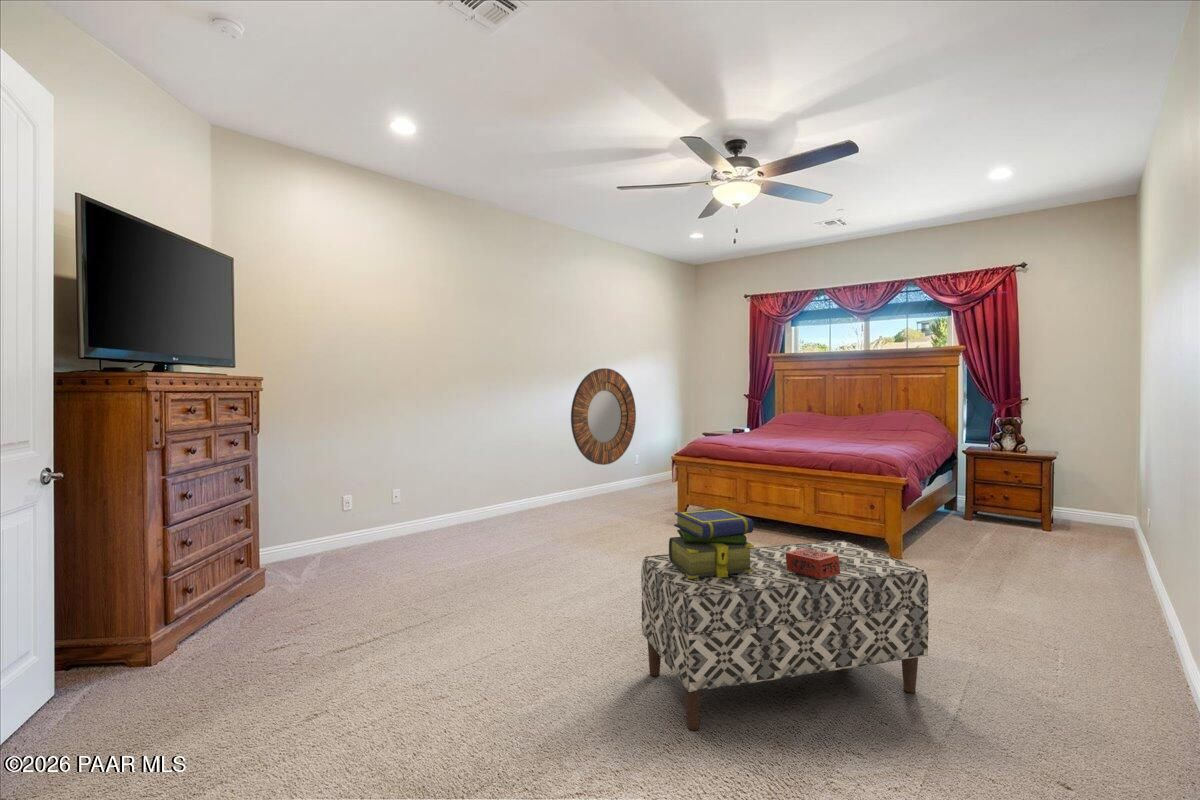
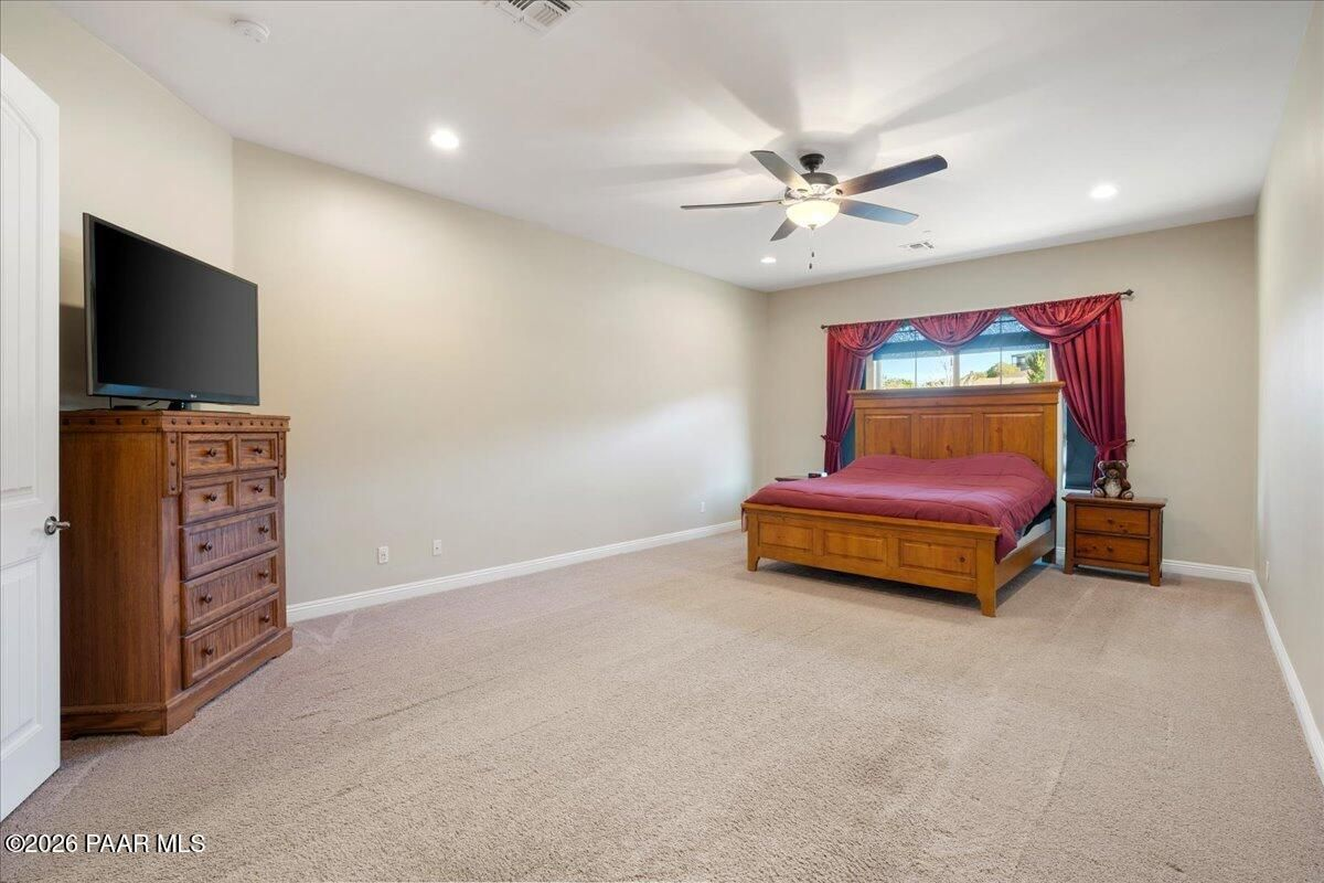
- decorative box (812, 564)
- stack of books (712, 540)
- home mirror (605, 416)
- bench (778, 622)
